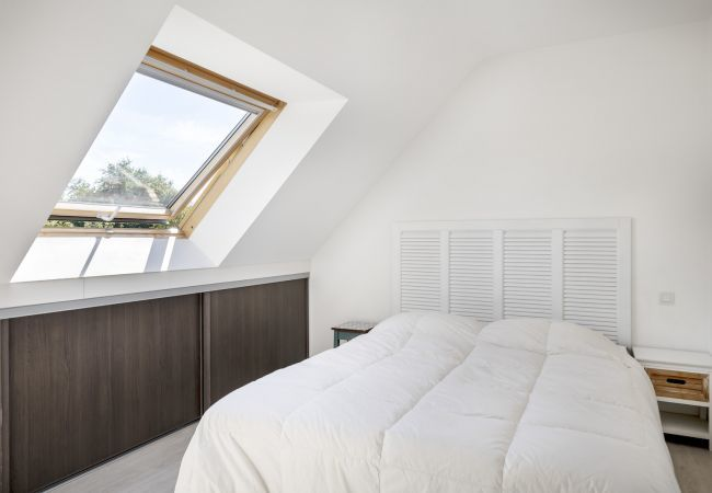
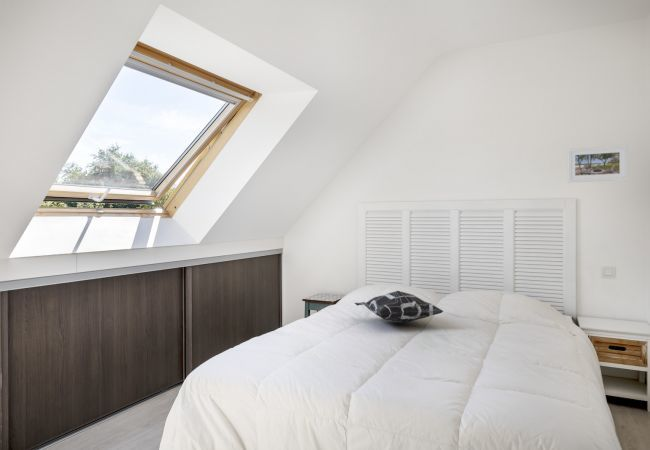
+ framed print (596, 164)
+ decorative pillow (396, 306)
